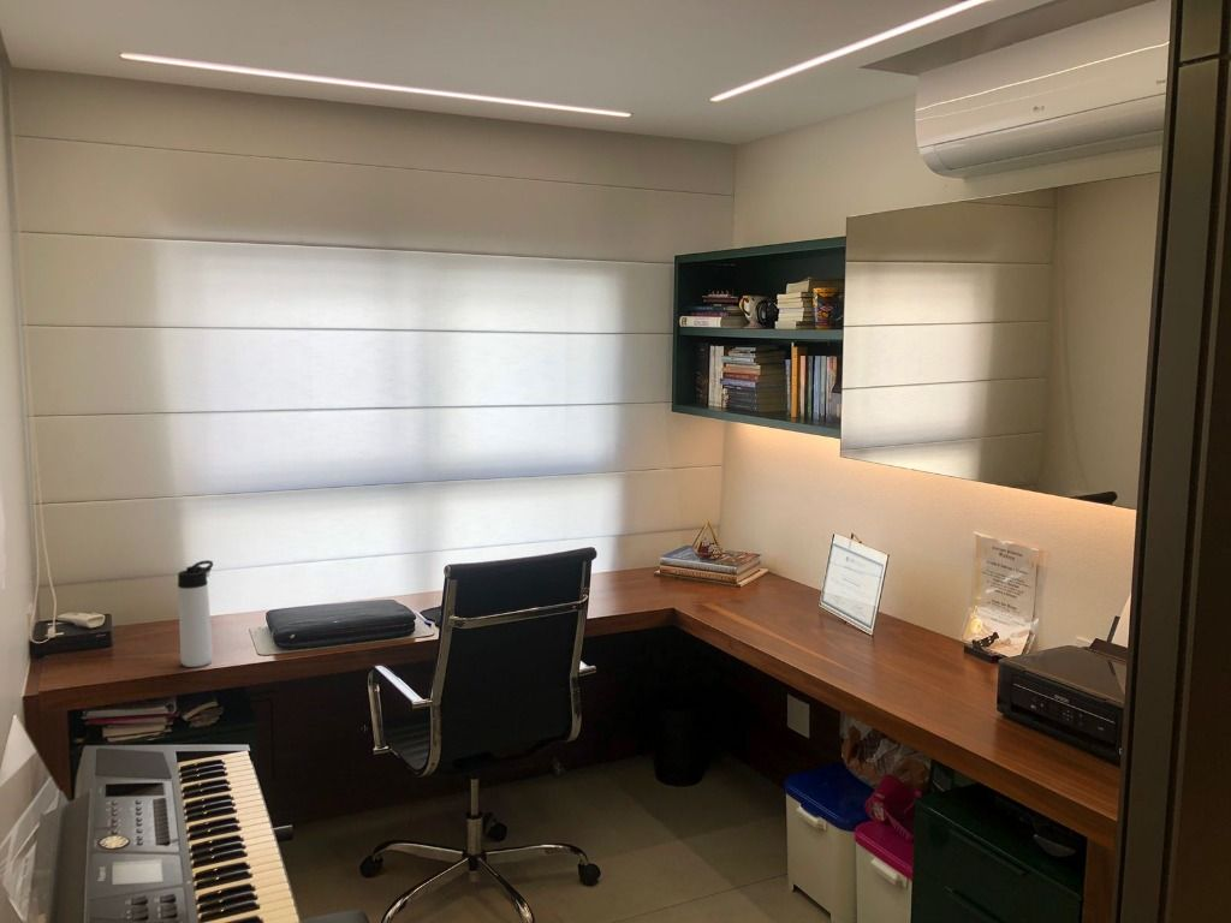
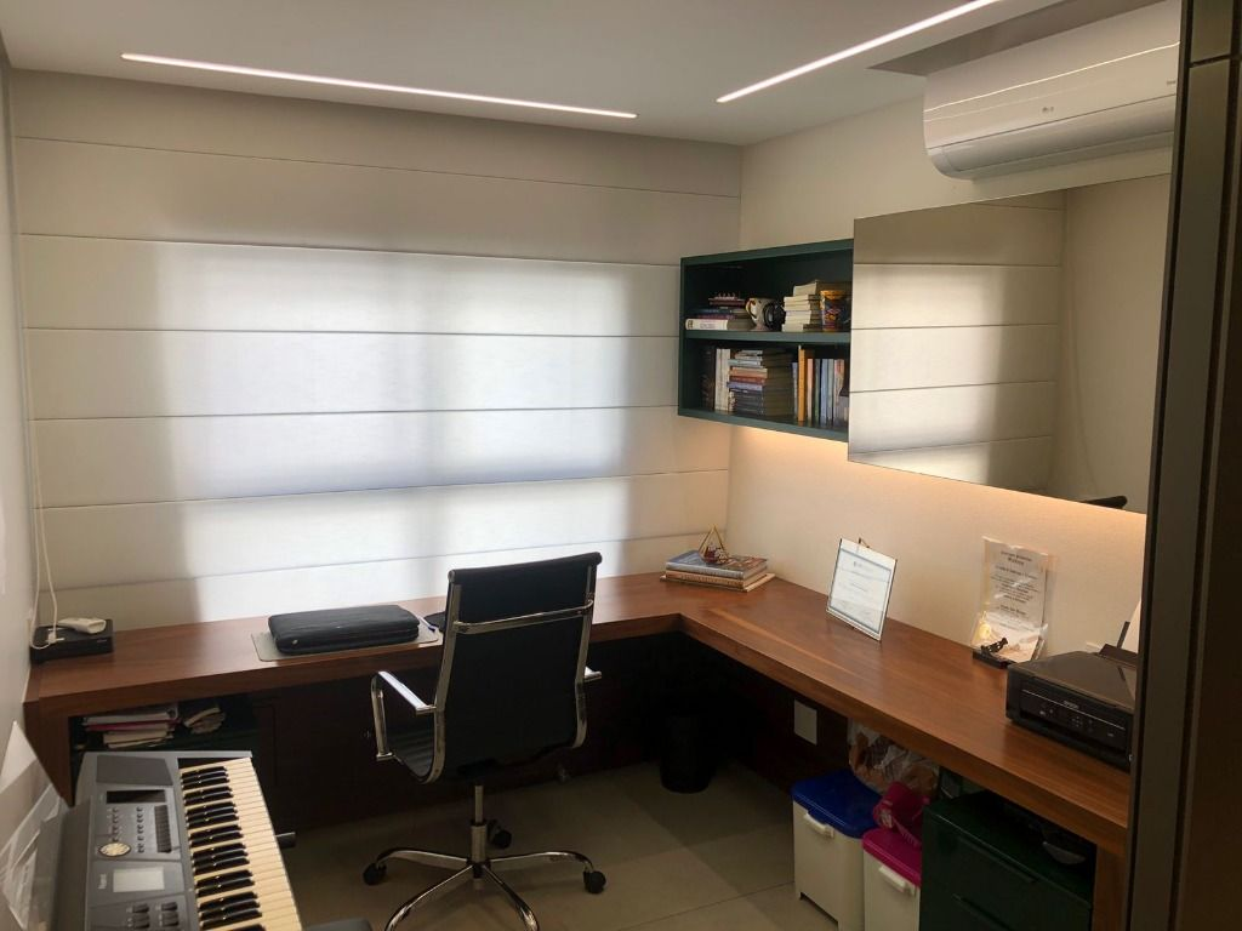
- thermos bottle (198, 613)
